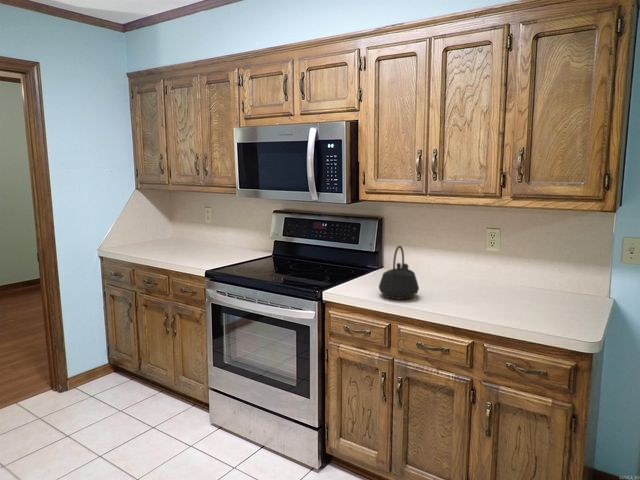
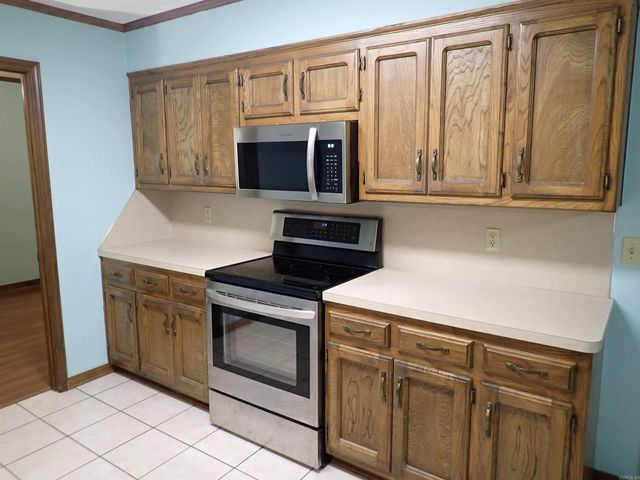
- kettle (399, 270)
